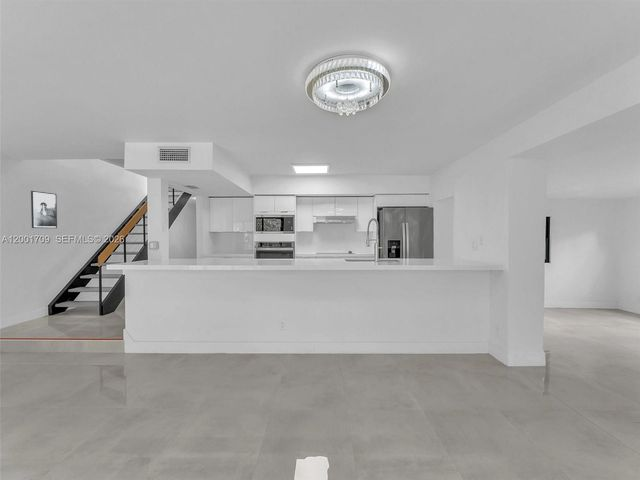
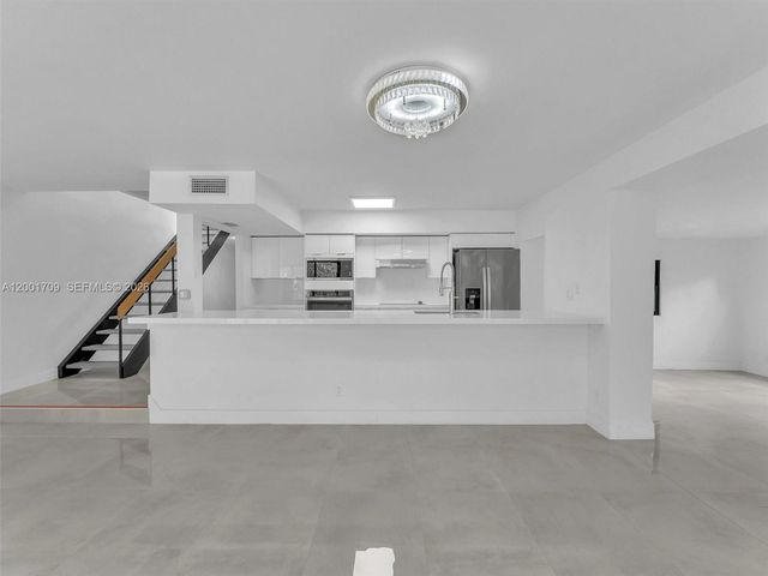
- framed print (44, 210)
